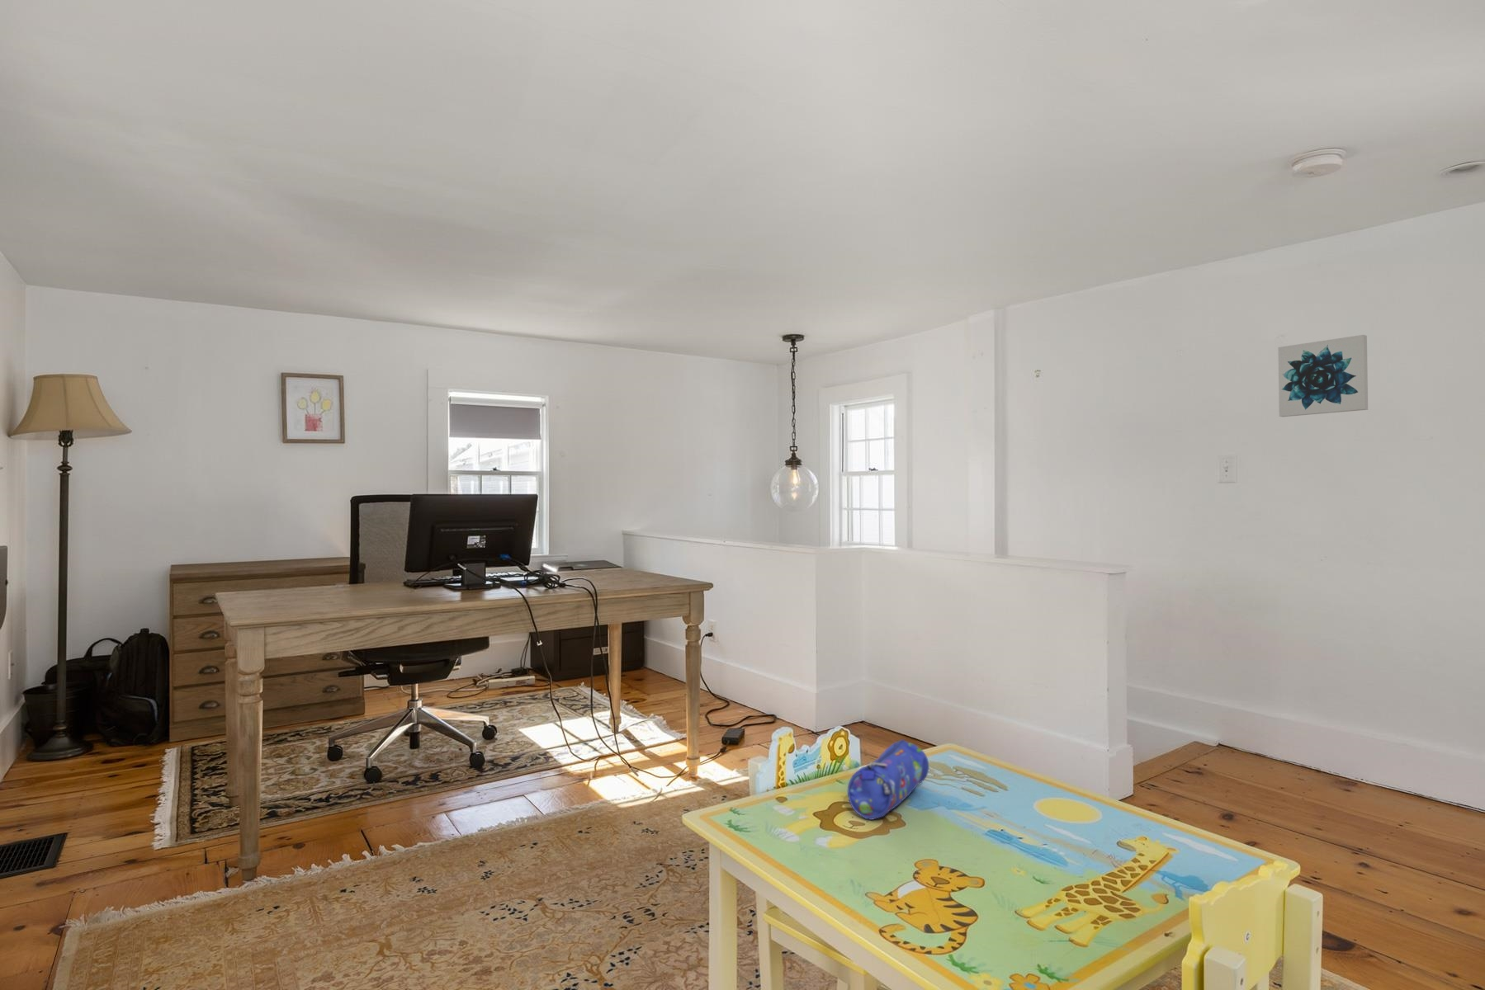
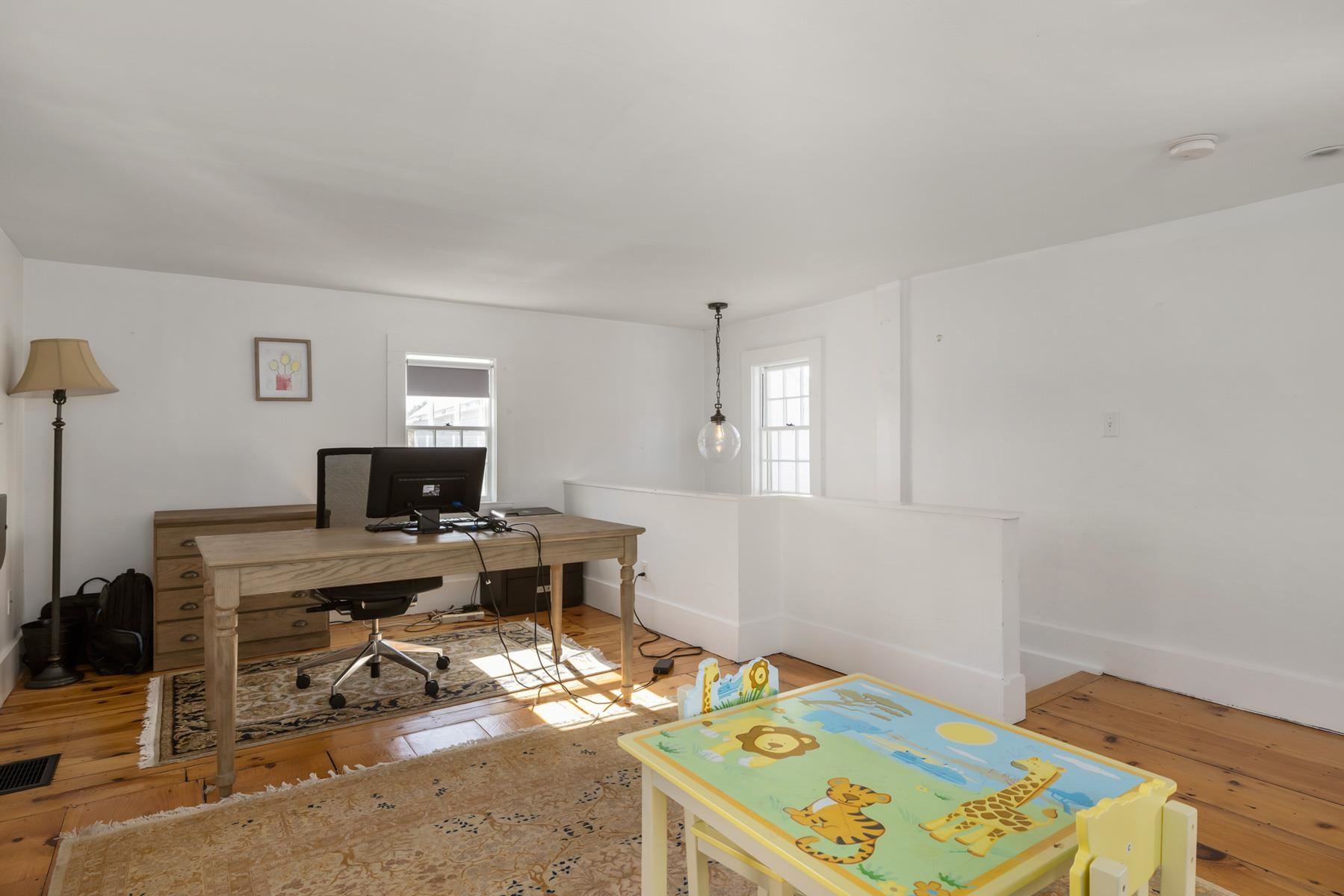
- wall art (1320, 377)
- pencil case (889, 776)
